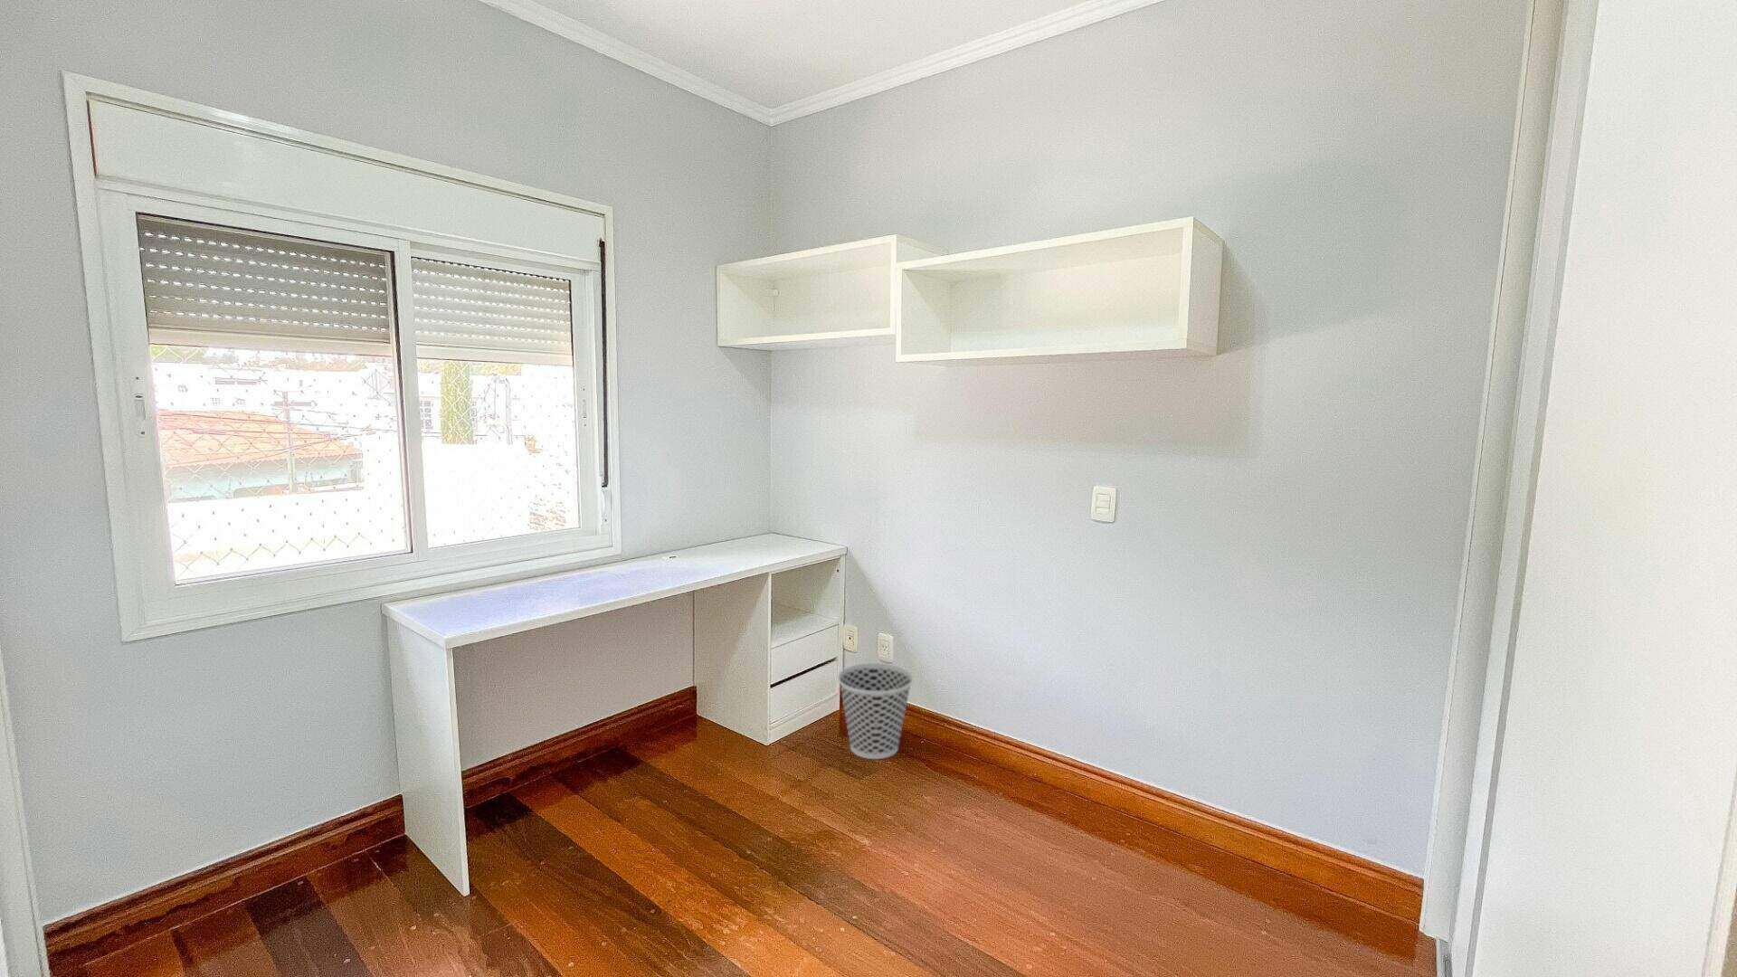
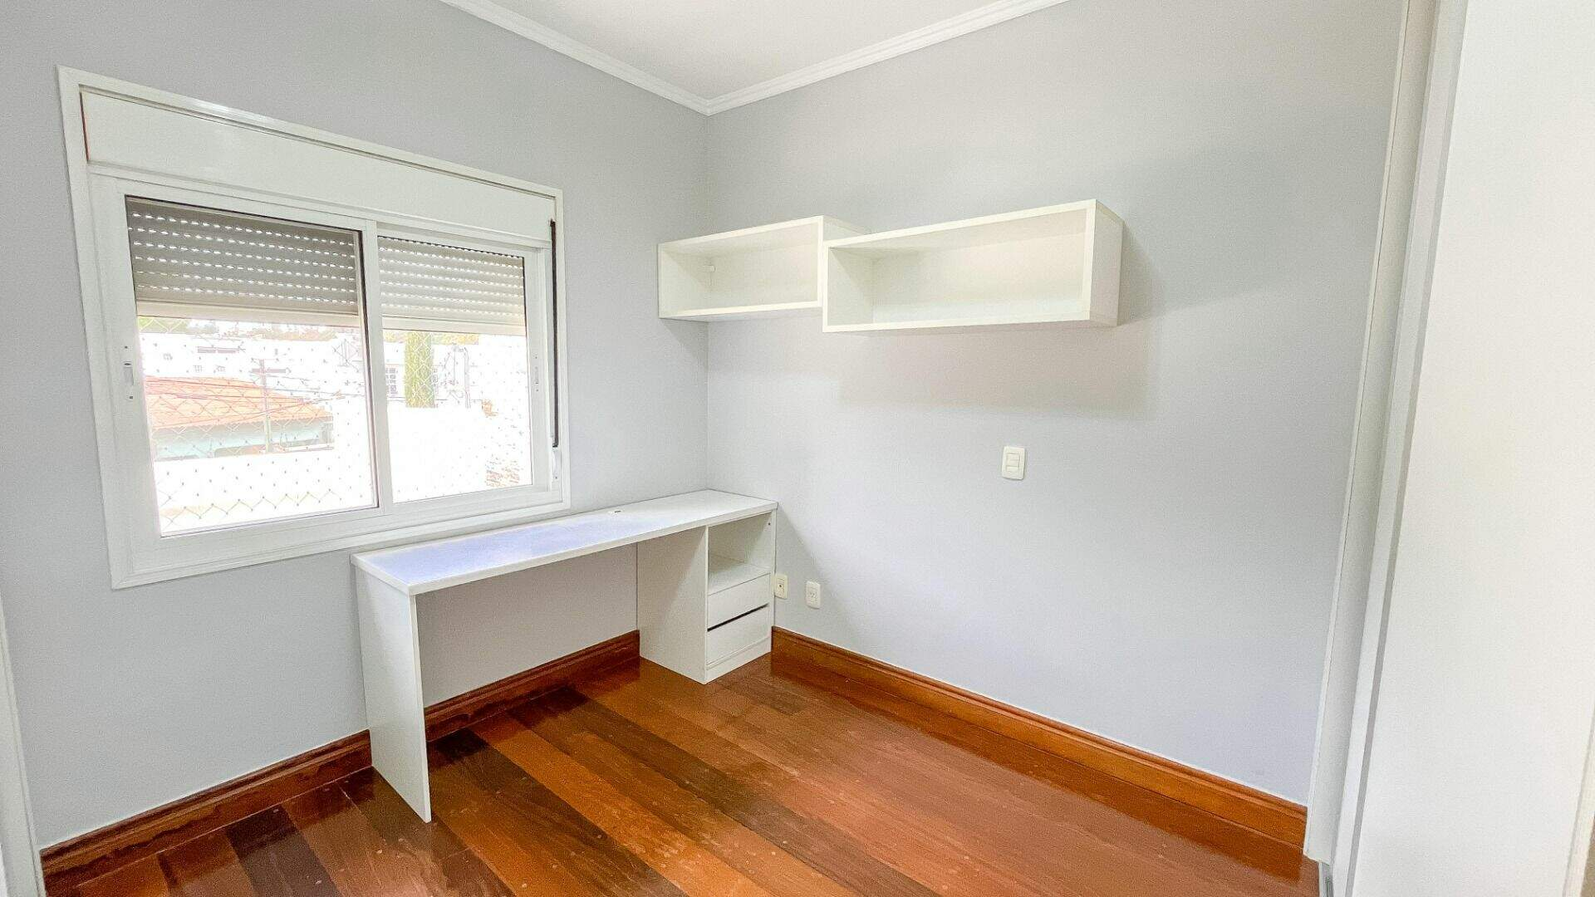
- wastebasket (874, 712)
